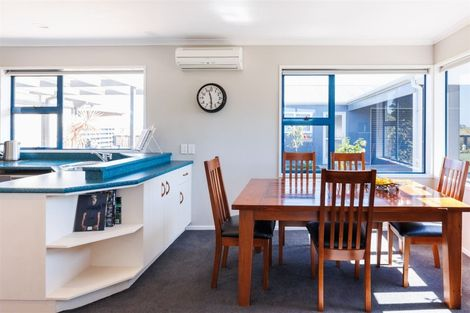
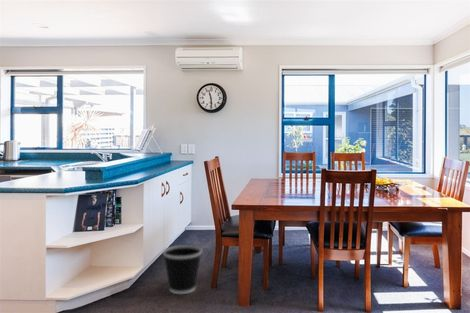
+ wastebasket (182, 269)
